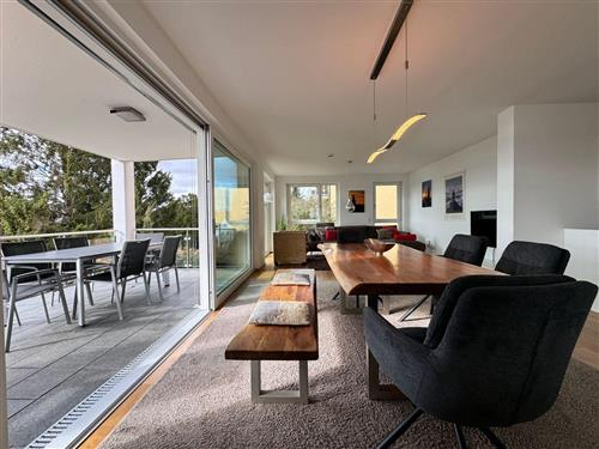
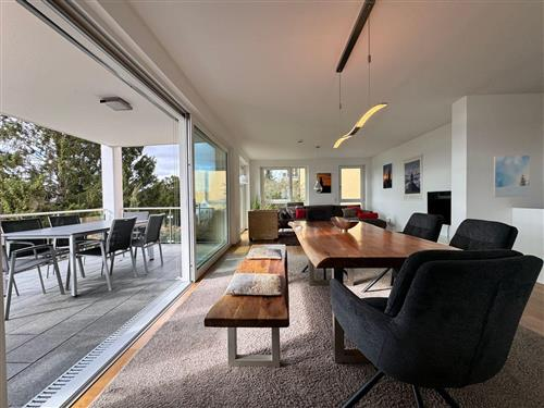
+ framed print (510, 176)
